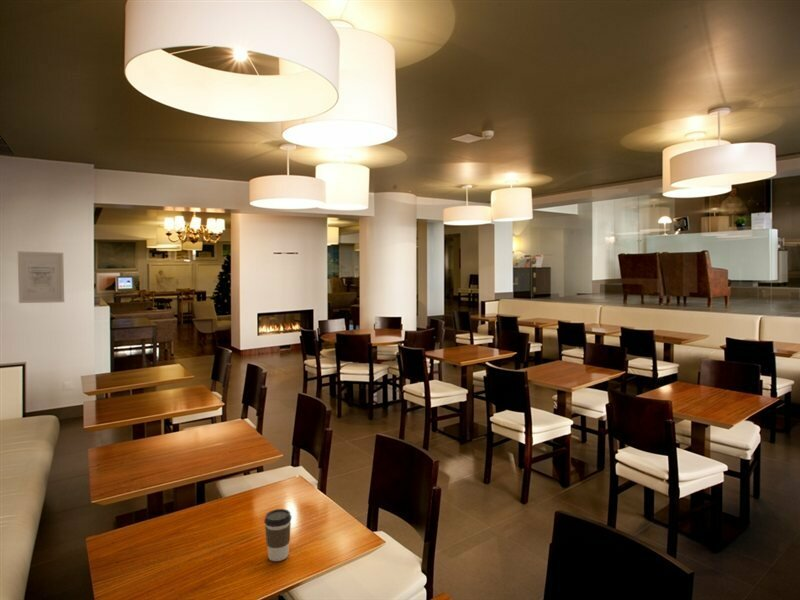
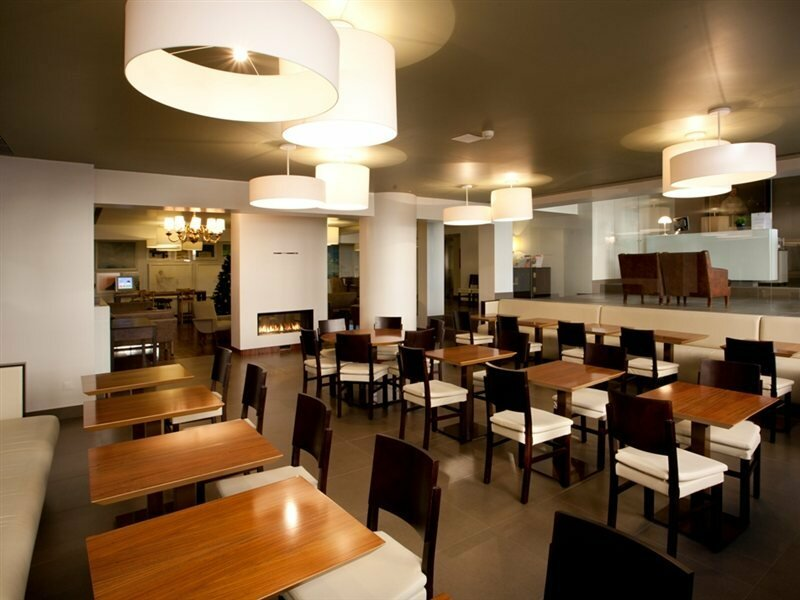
- wall art (41, 277)
- coffee cup (278, 535)
